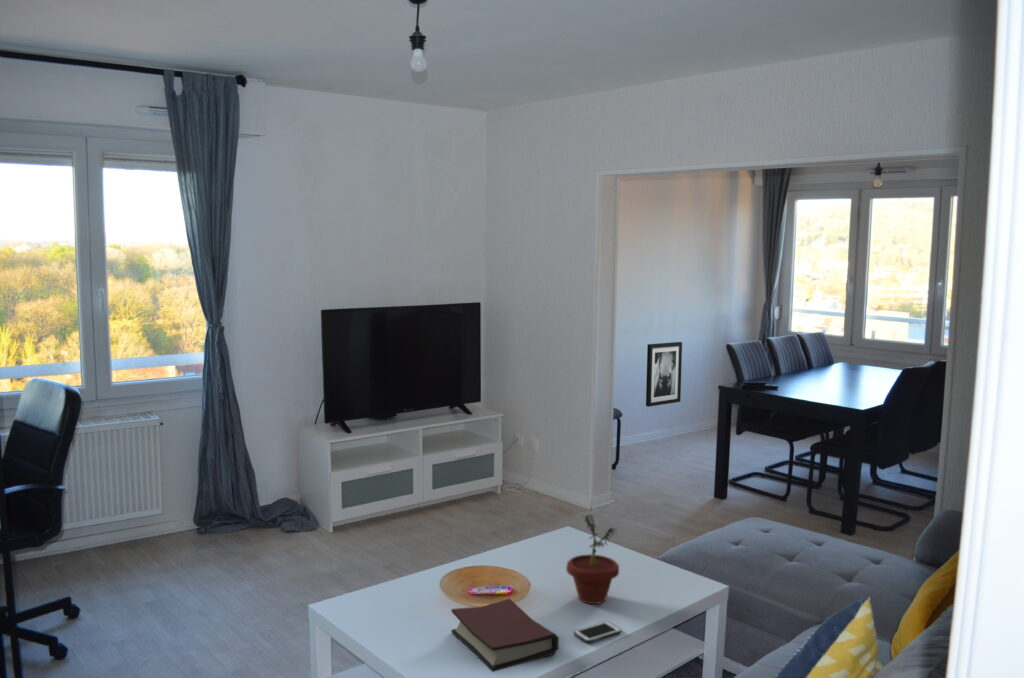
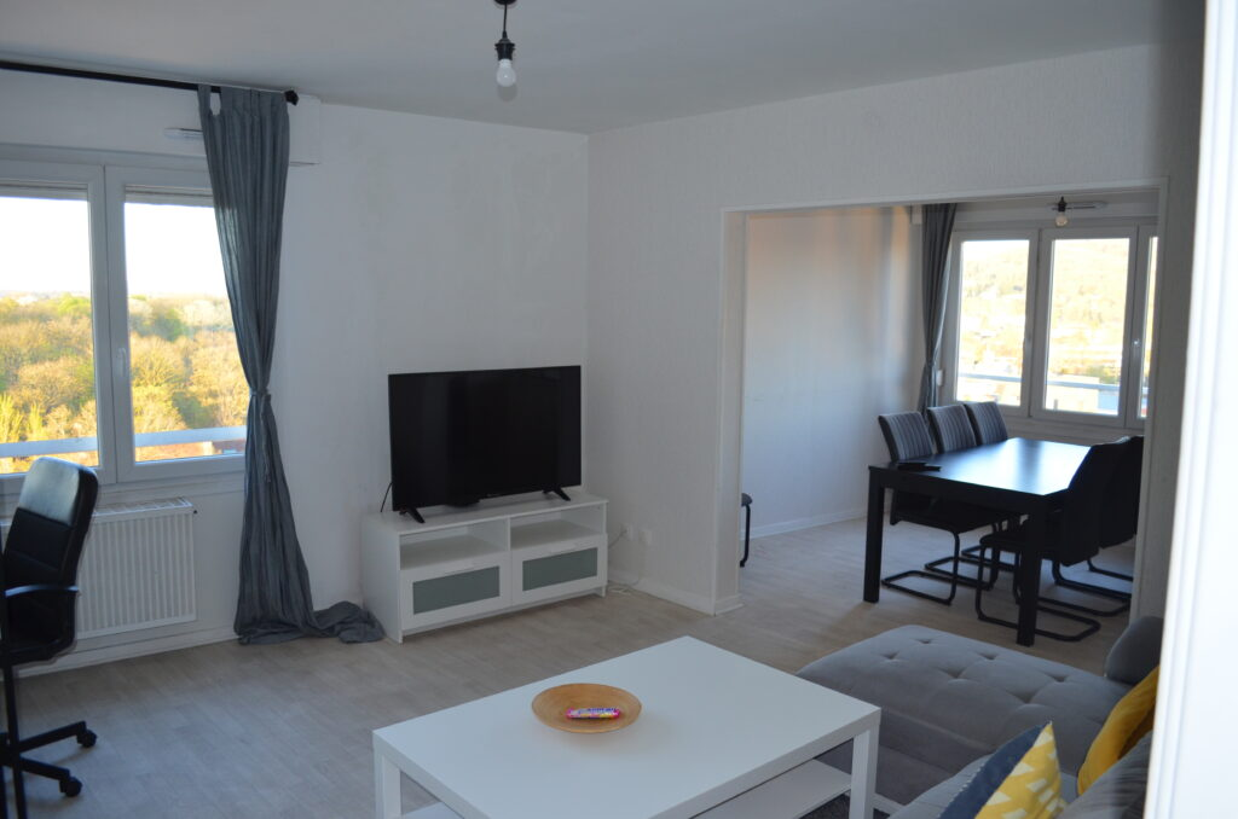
- hardback book (503, 630)
- potted plant (593, 556)
- wall art (664, 373)
- cell phone (597, 631)
